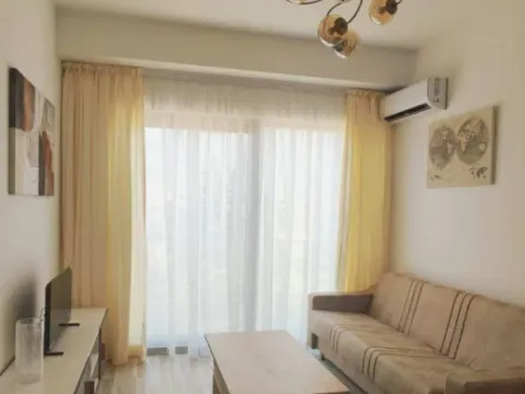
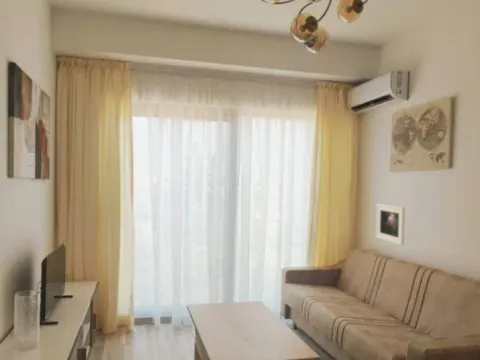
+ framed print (389, 223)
